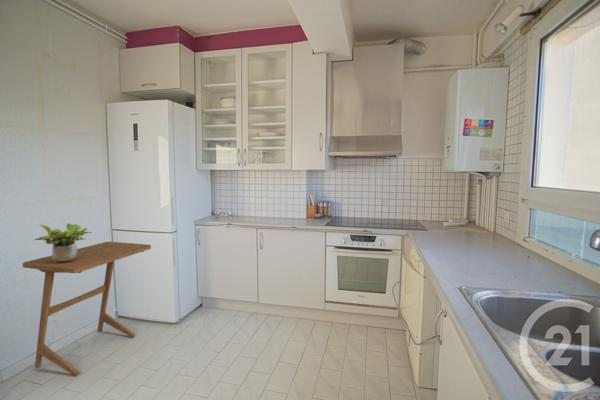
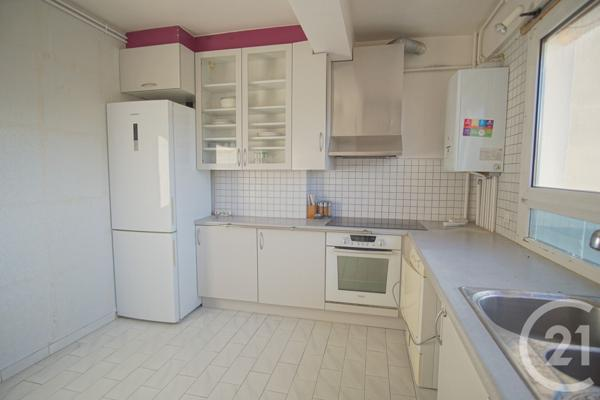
- potted plant (65, 241)
- side table (92, 296)
